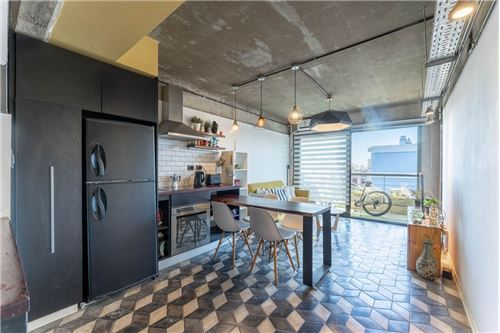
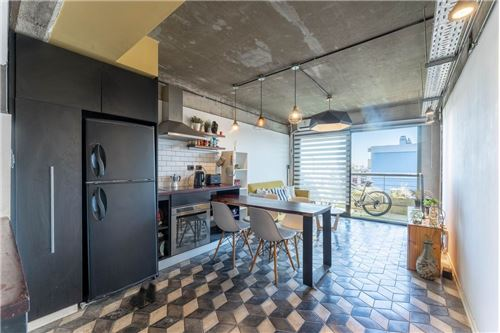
+ boots (143, 292)
